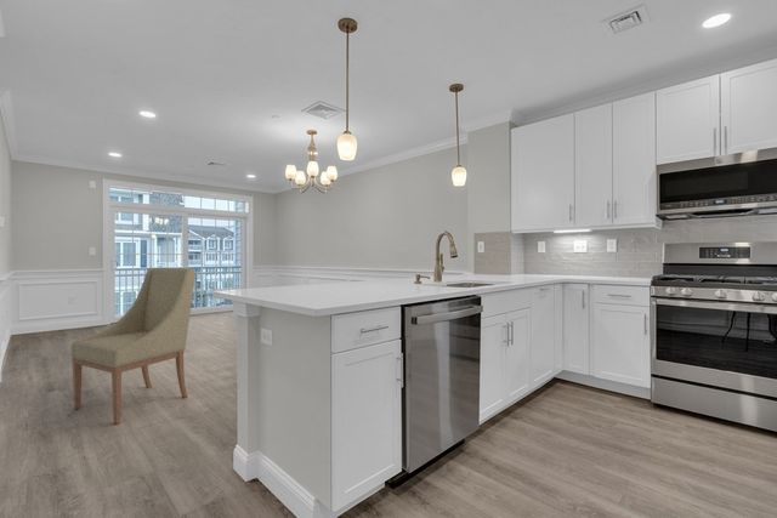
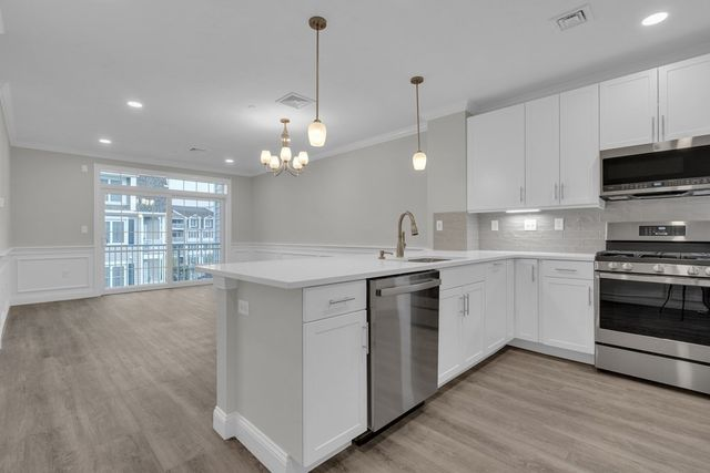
- chair (137, 335)
